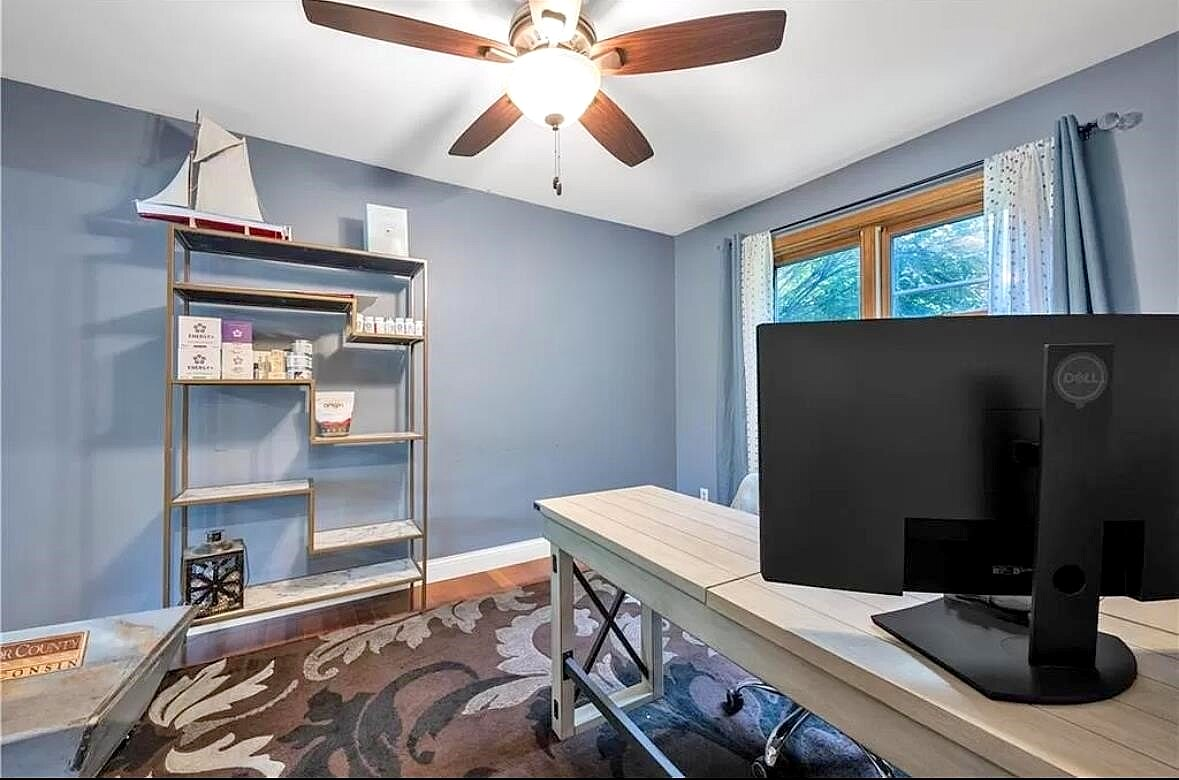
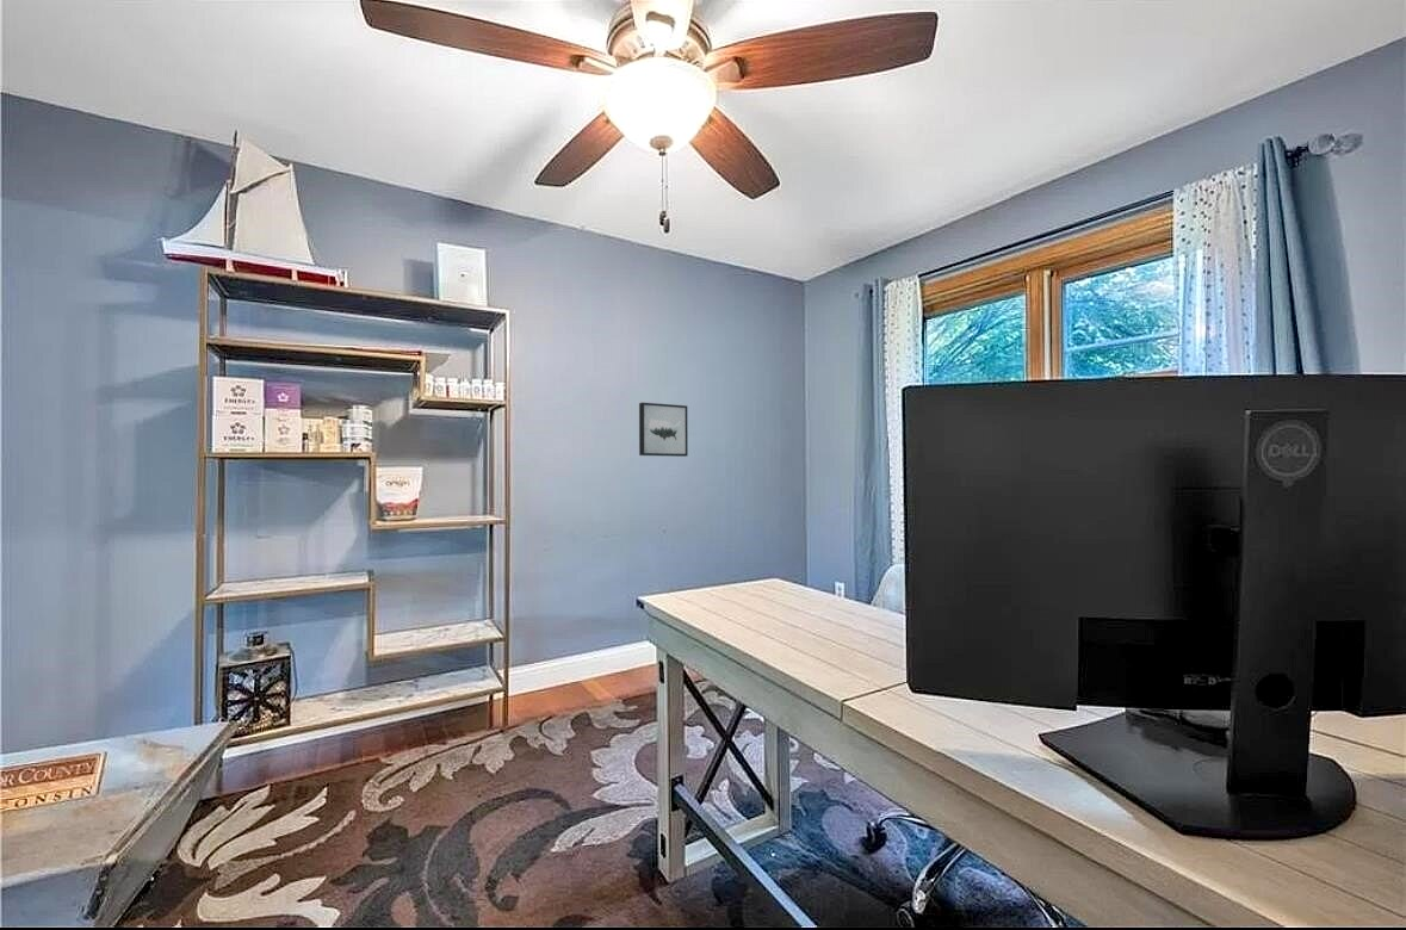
+ wall art (663, 429)
